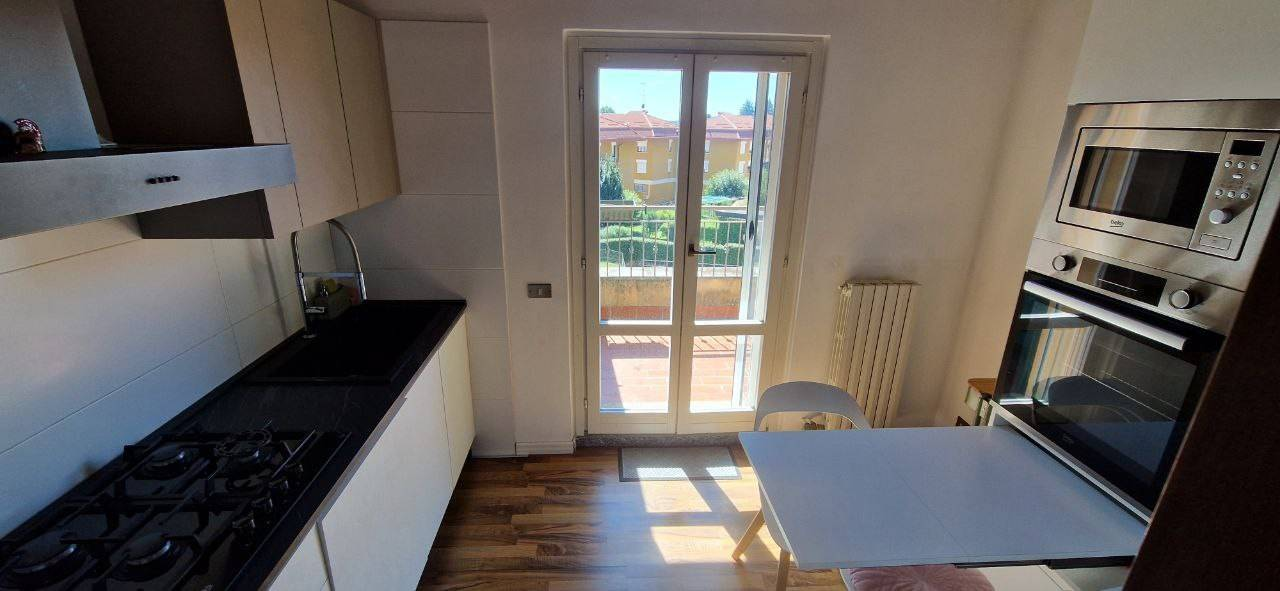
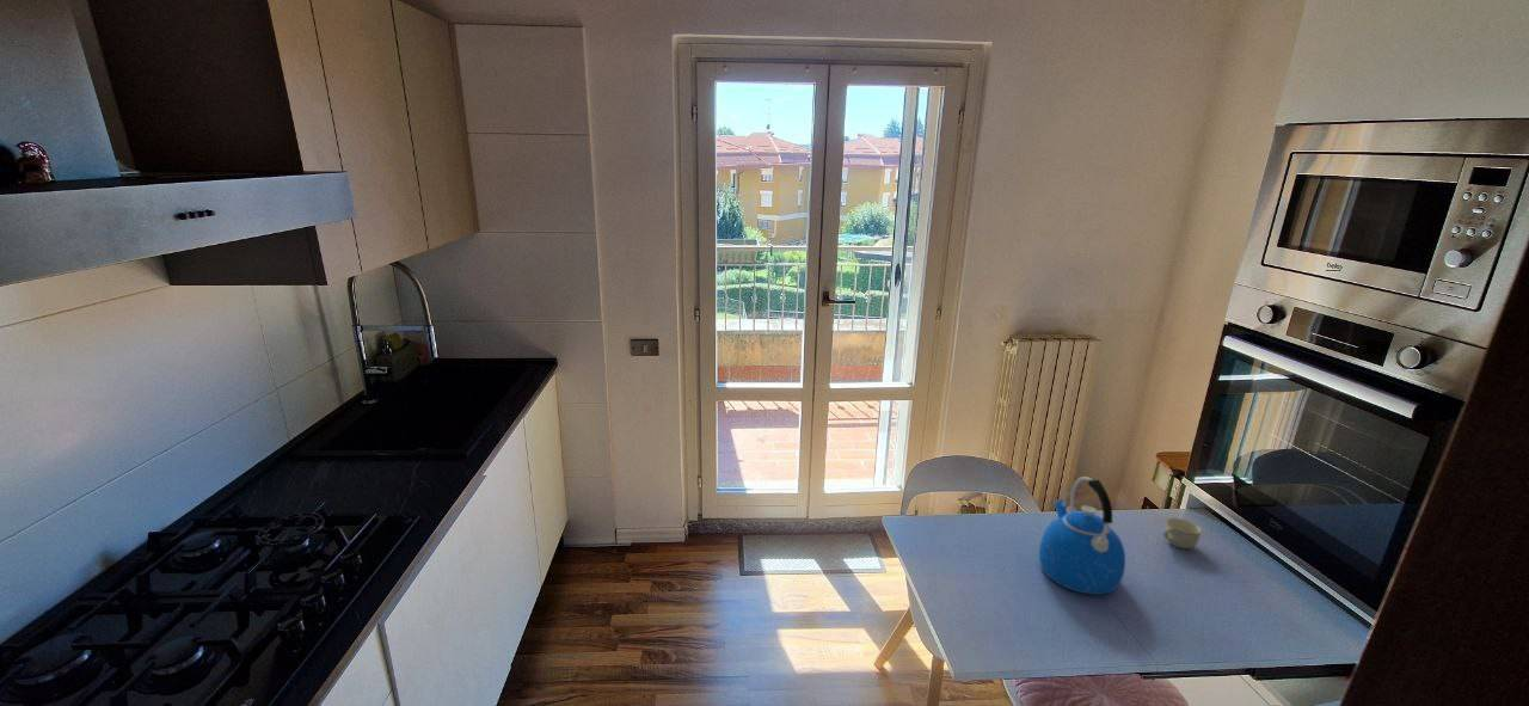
+ cup (1178, 534)
+ kettle (1080, 522)
